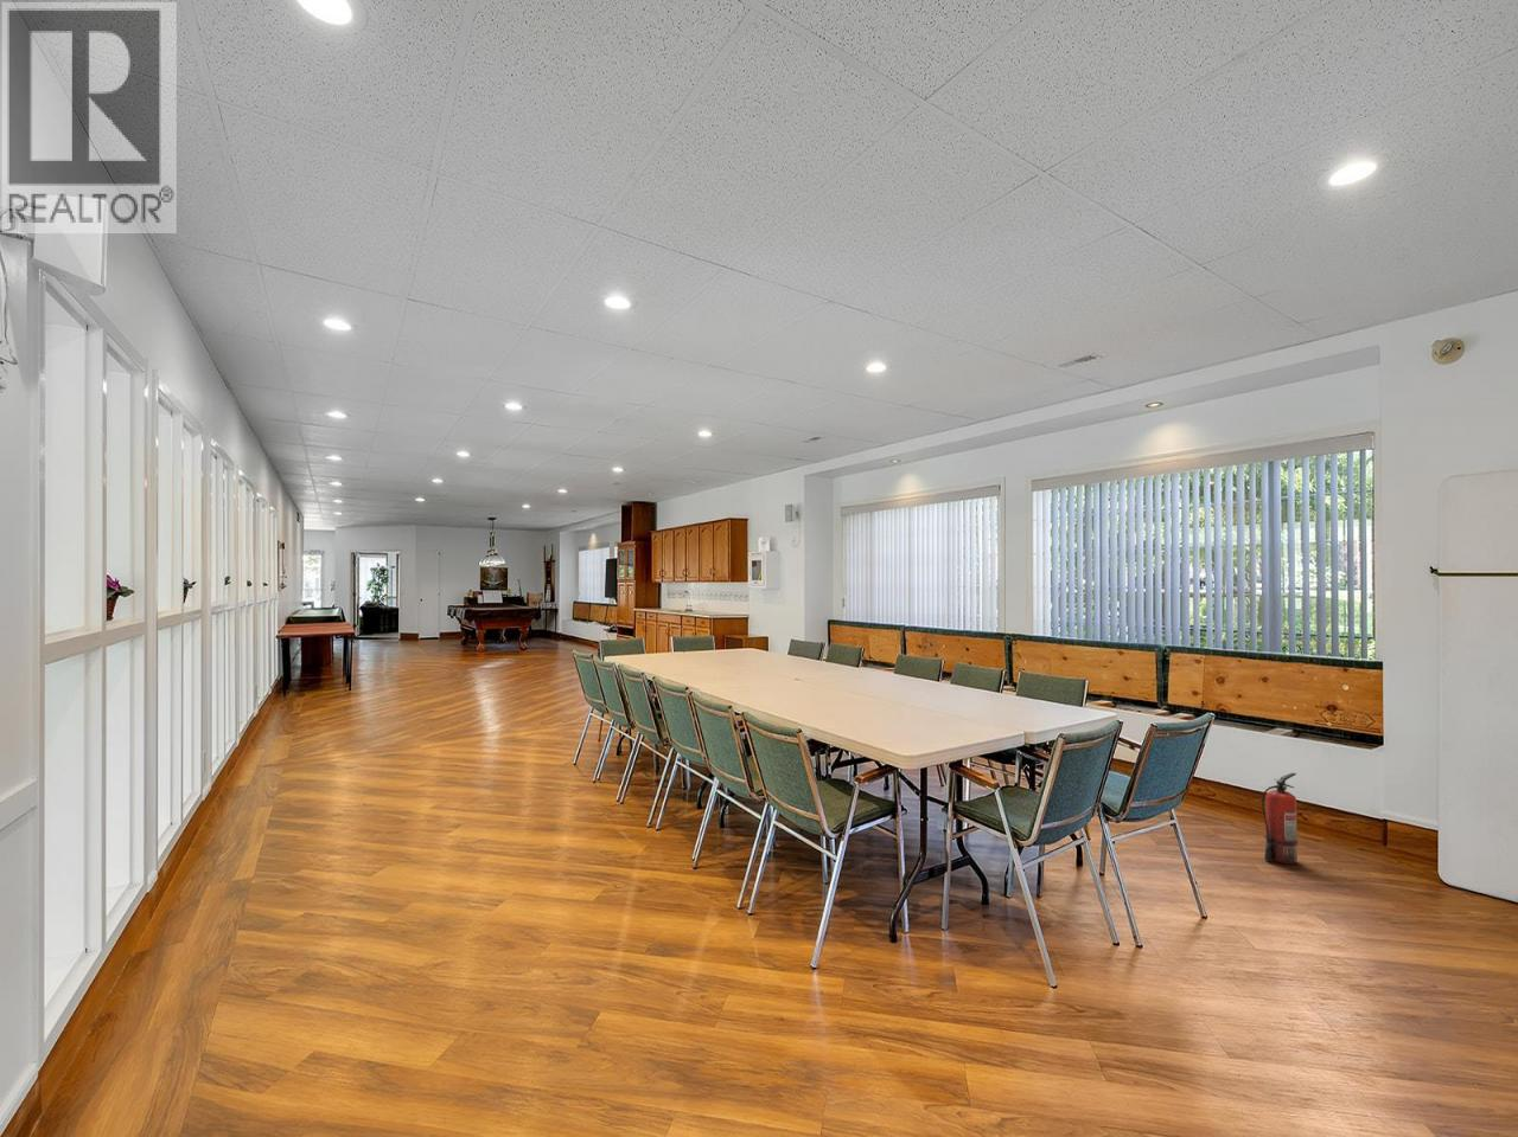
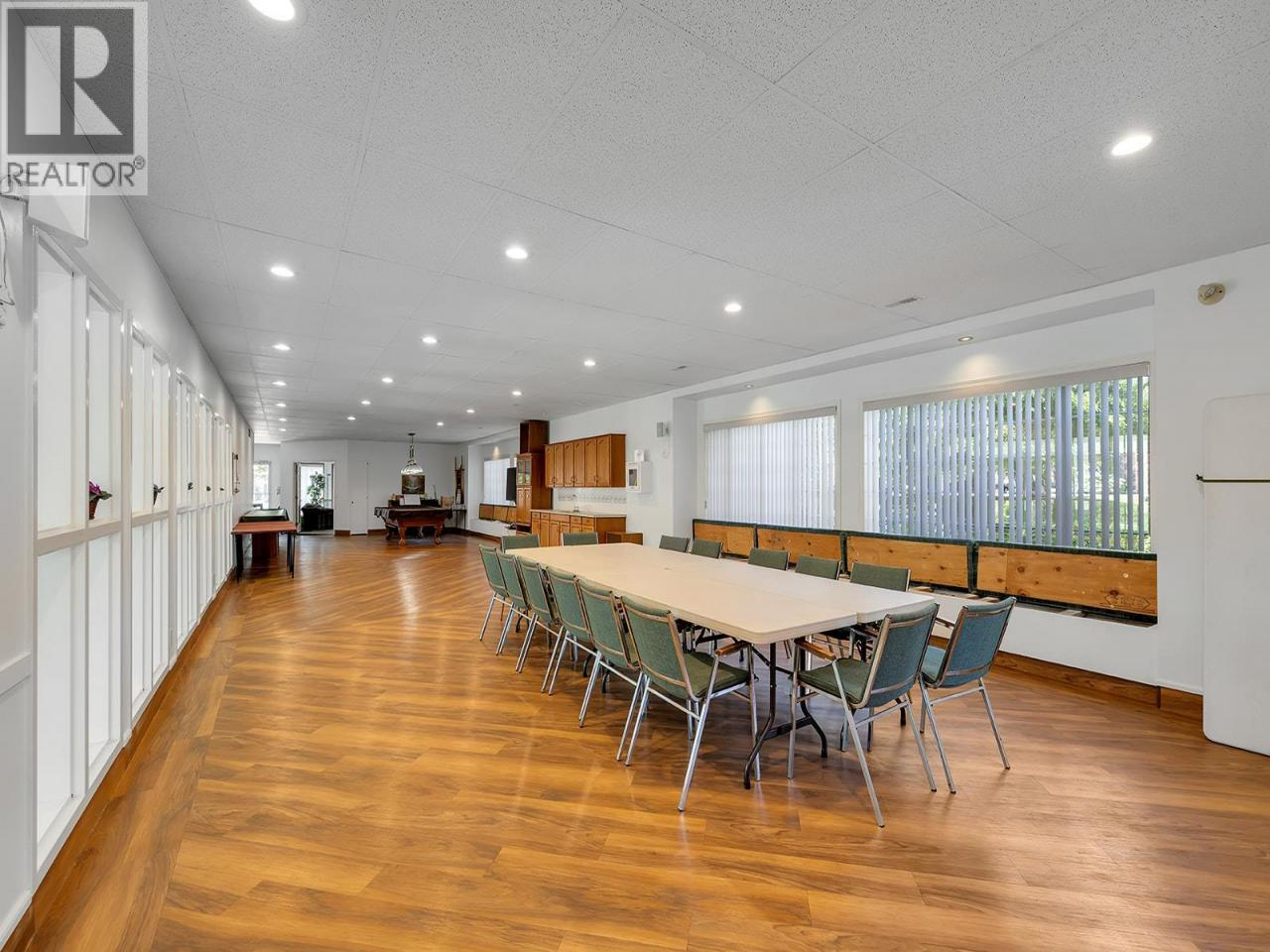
- fire extinguisher (1279, 816)
